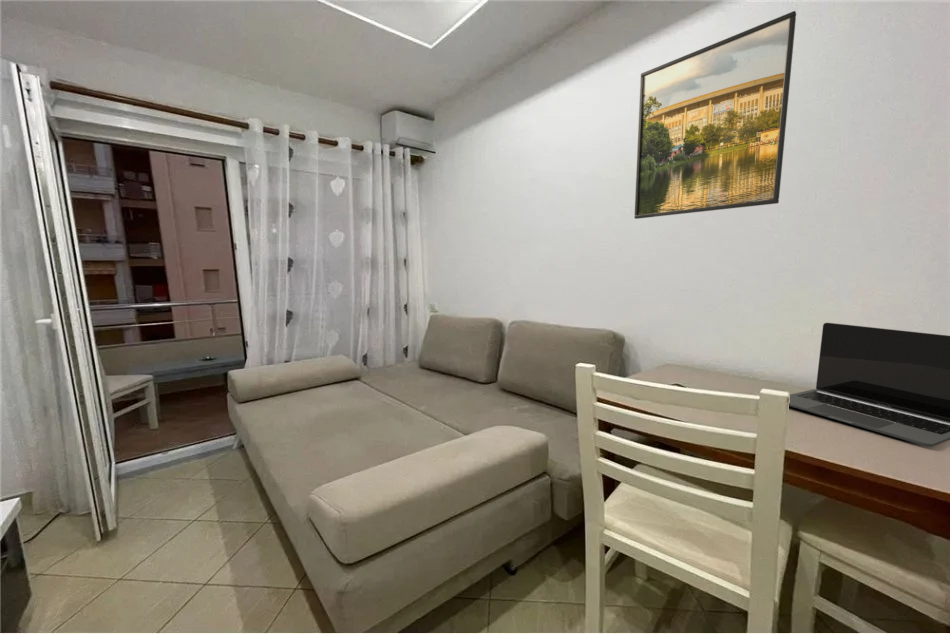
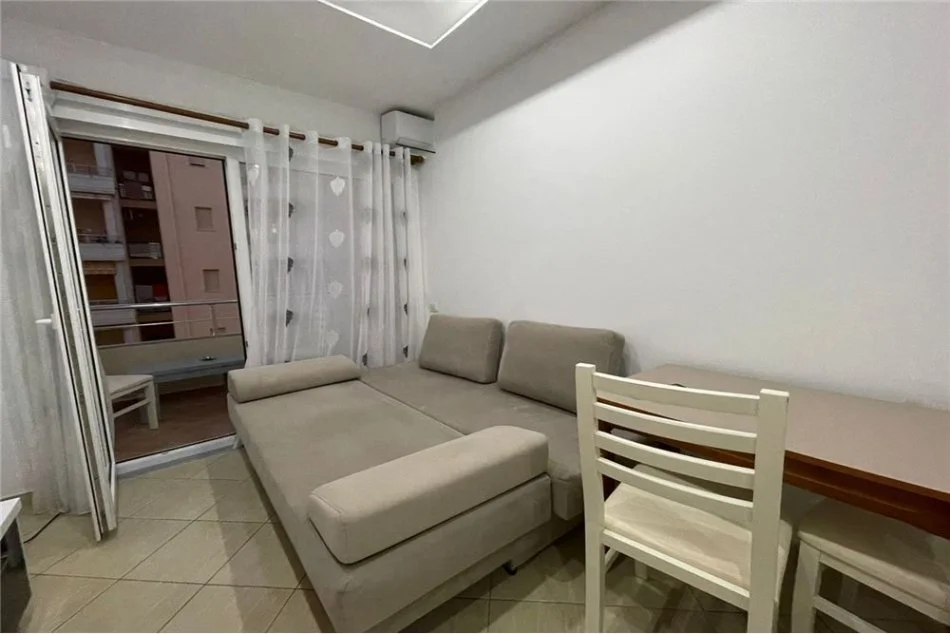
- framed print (702, 131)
- laptop (867, 374)
